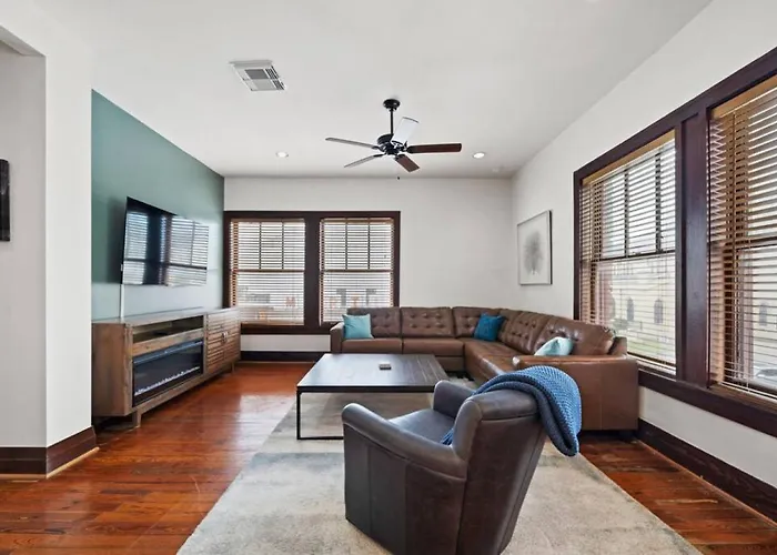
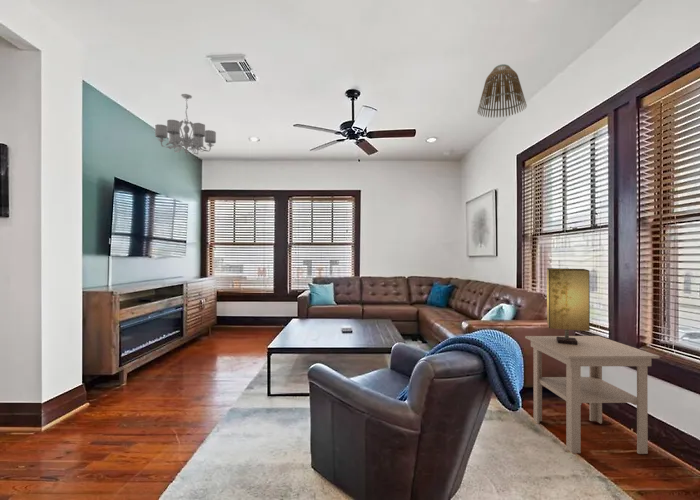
+ side table (585, 390)
+ chandelier (186, 125)
+ table lamp (567, 305)
+ lamp shade (502, 88)
